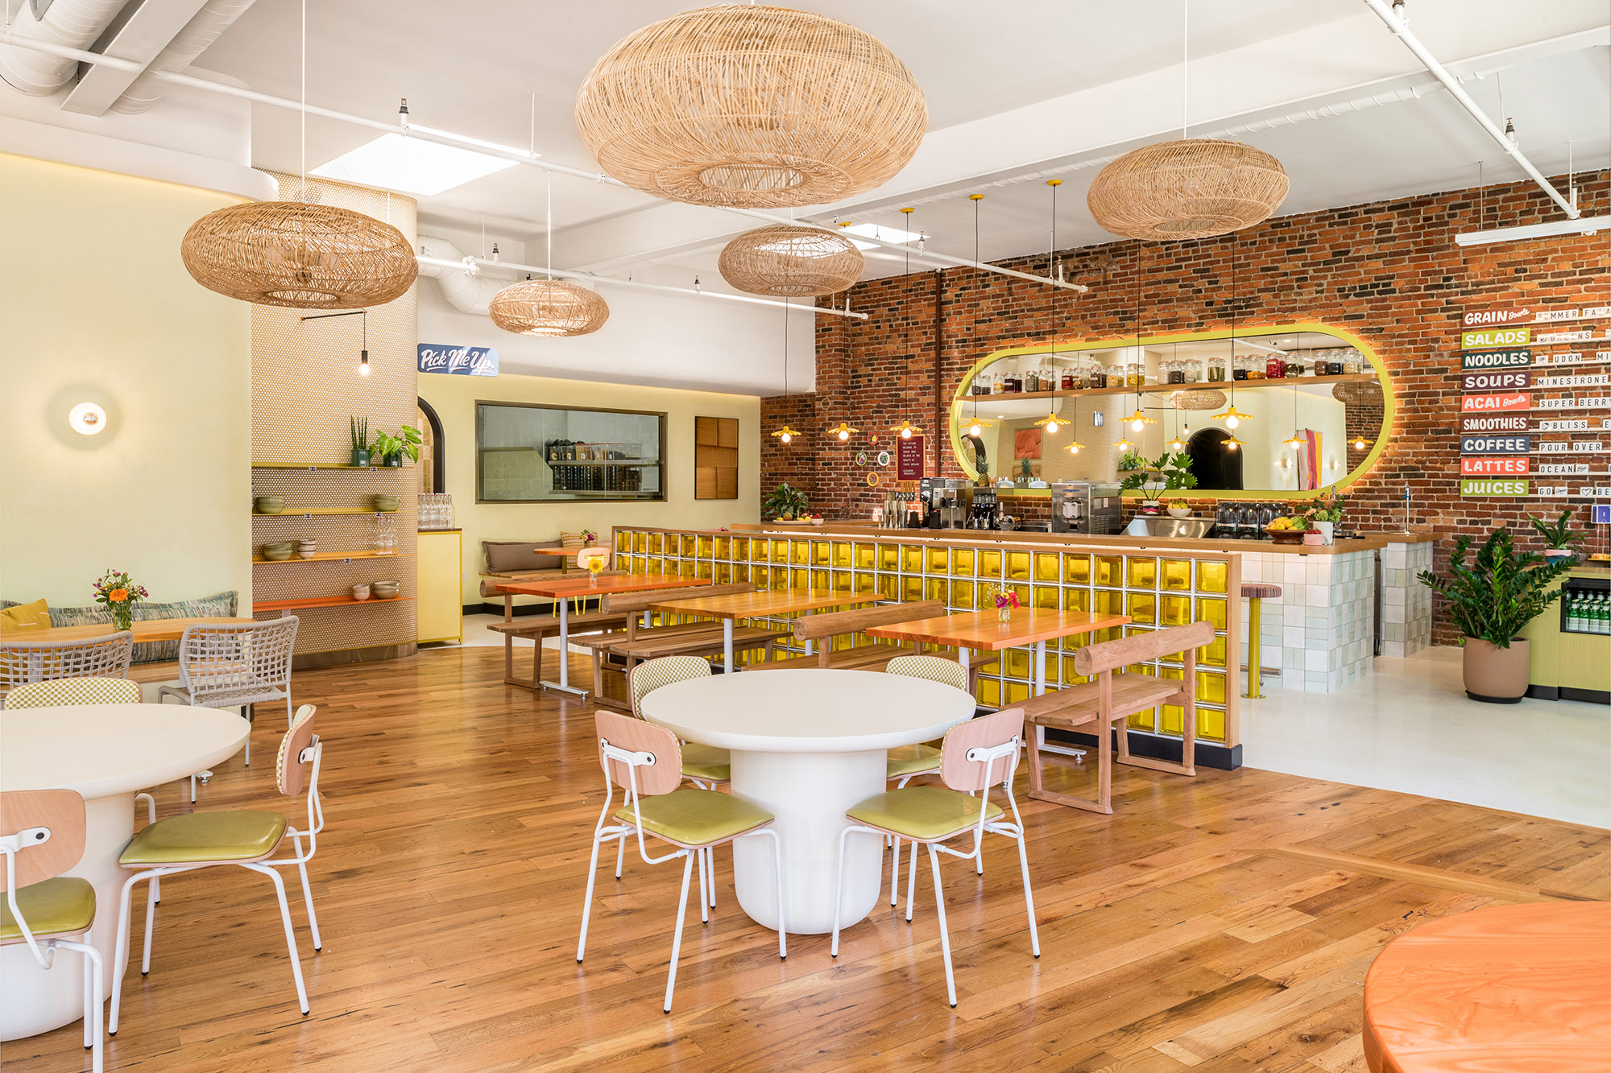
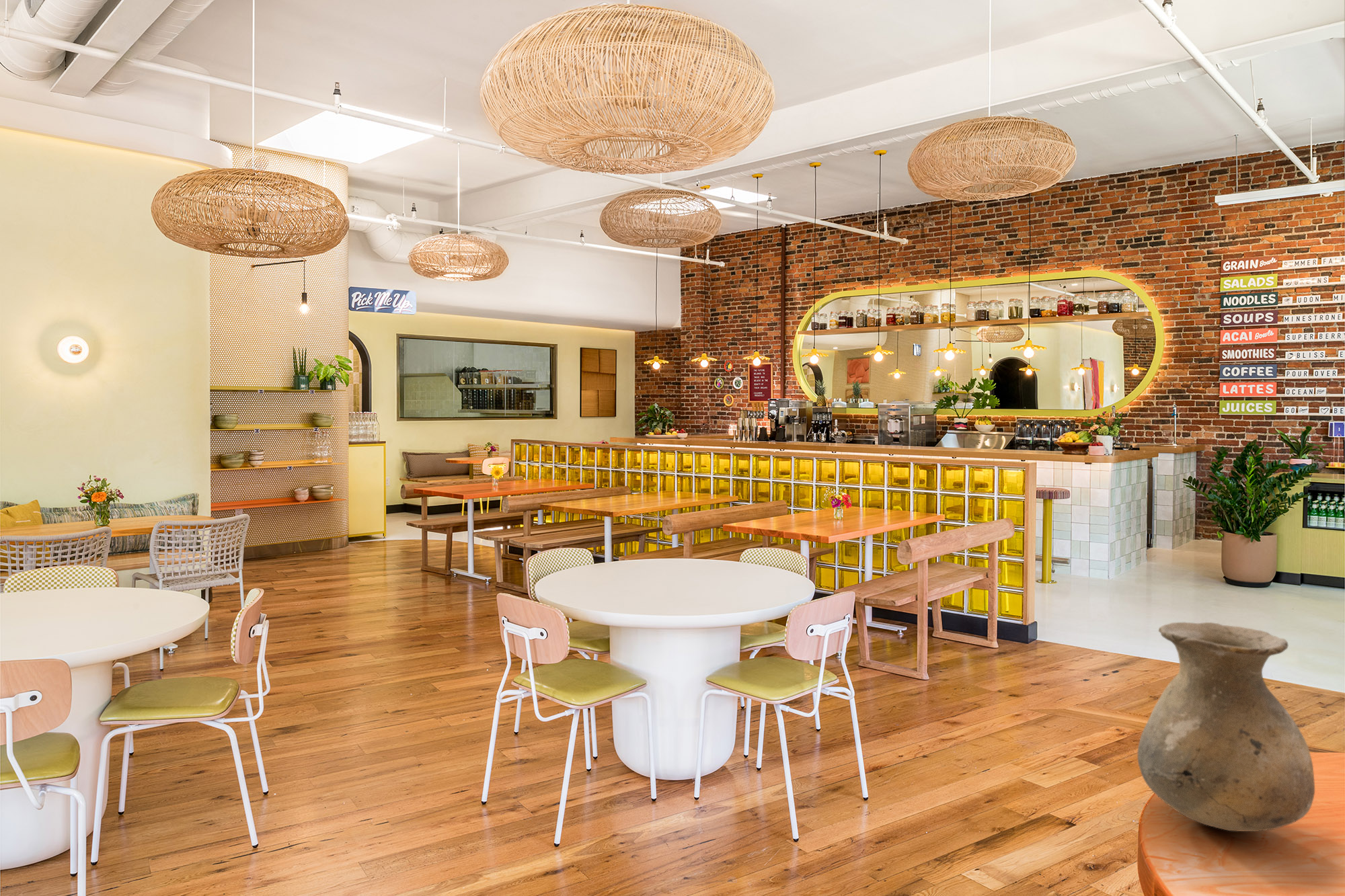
+ vase (1223, 729)
